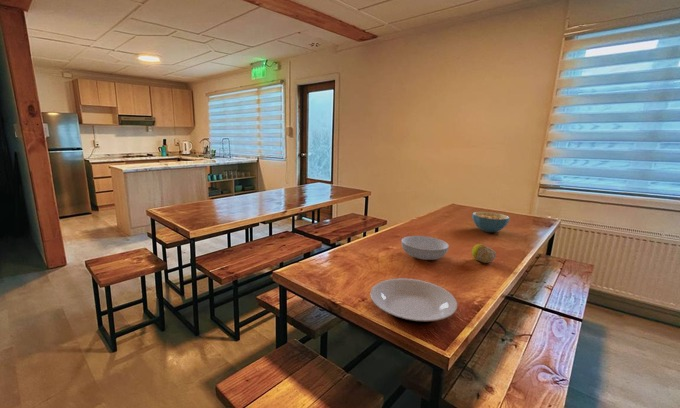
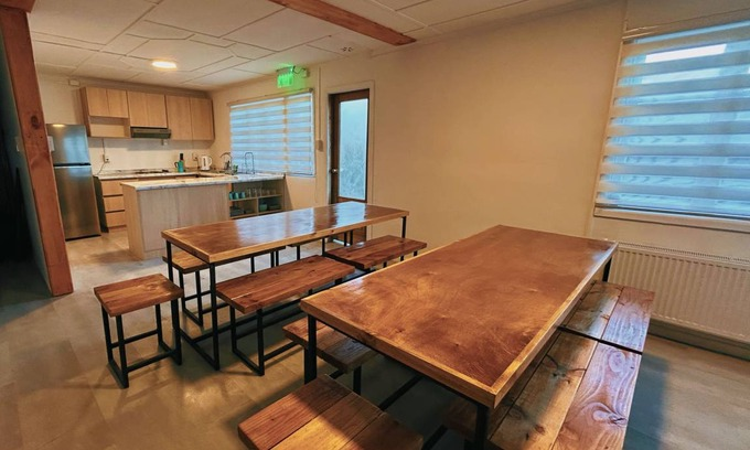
- plate (412, 302)
- fruit (483, 253)
- serving bowl (424, 249)
- cereal bowl (489, 223)
